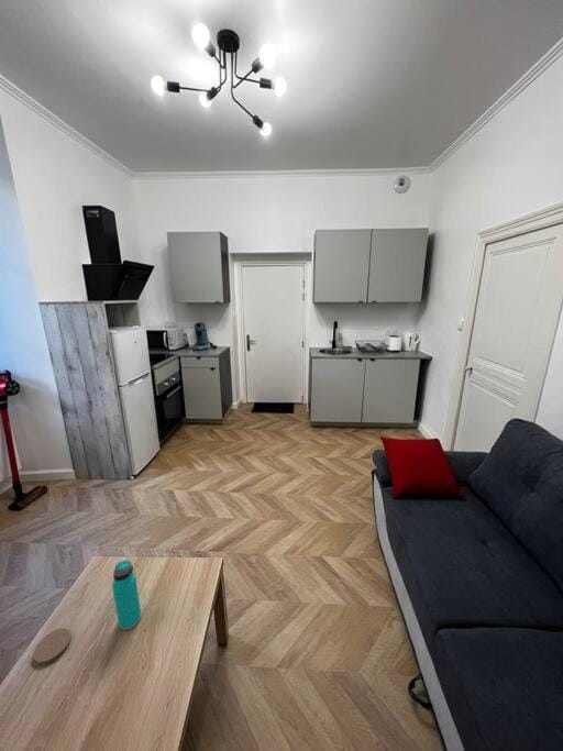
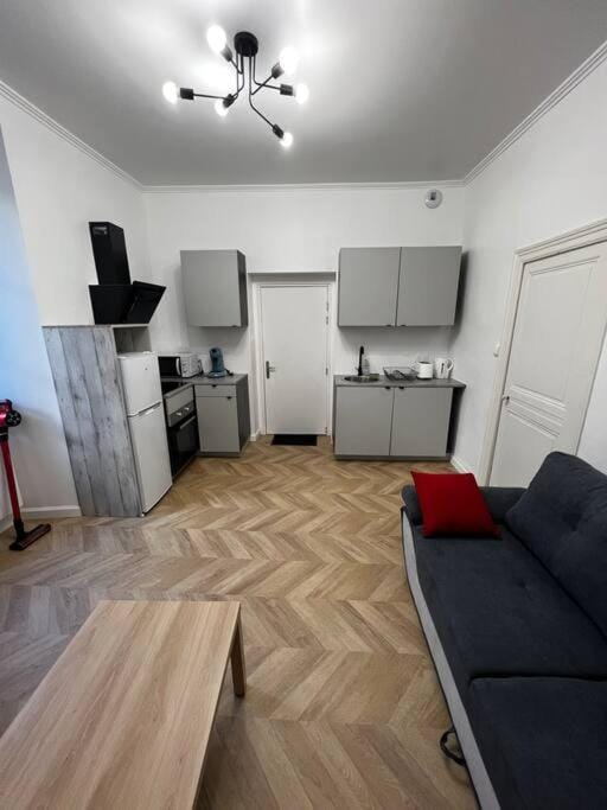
- water bottle (125, 592)
- coaster (52, 645)
